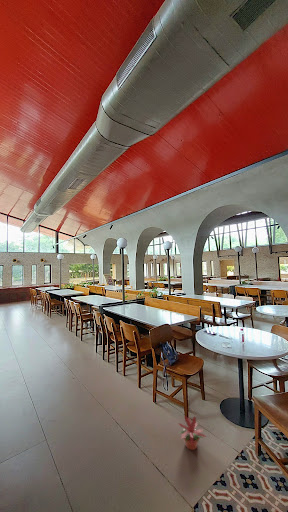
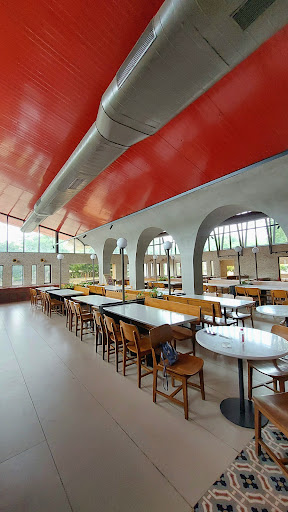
- potted plant (191, 431)
